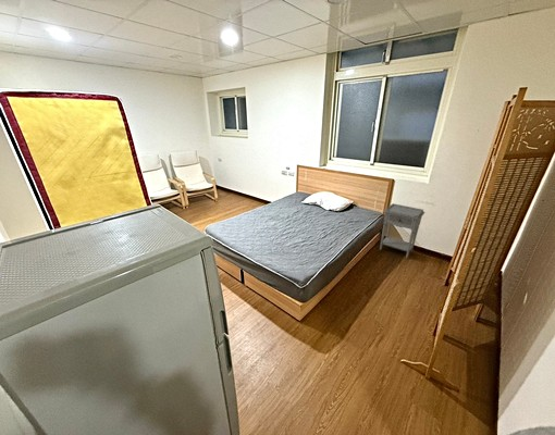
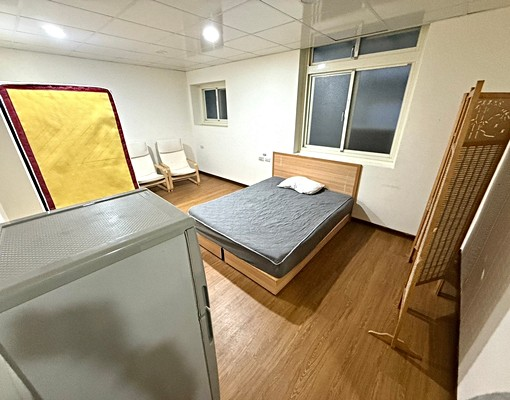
- nightstand (399, 226)
